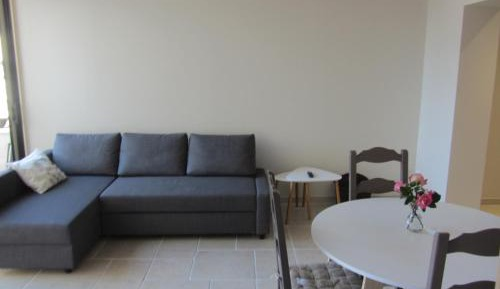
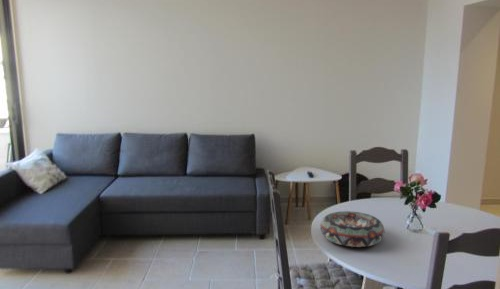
+ decorative bowl (351, 228)
